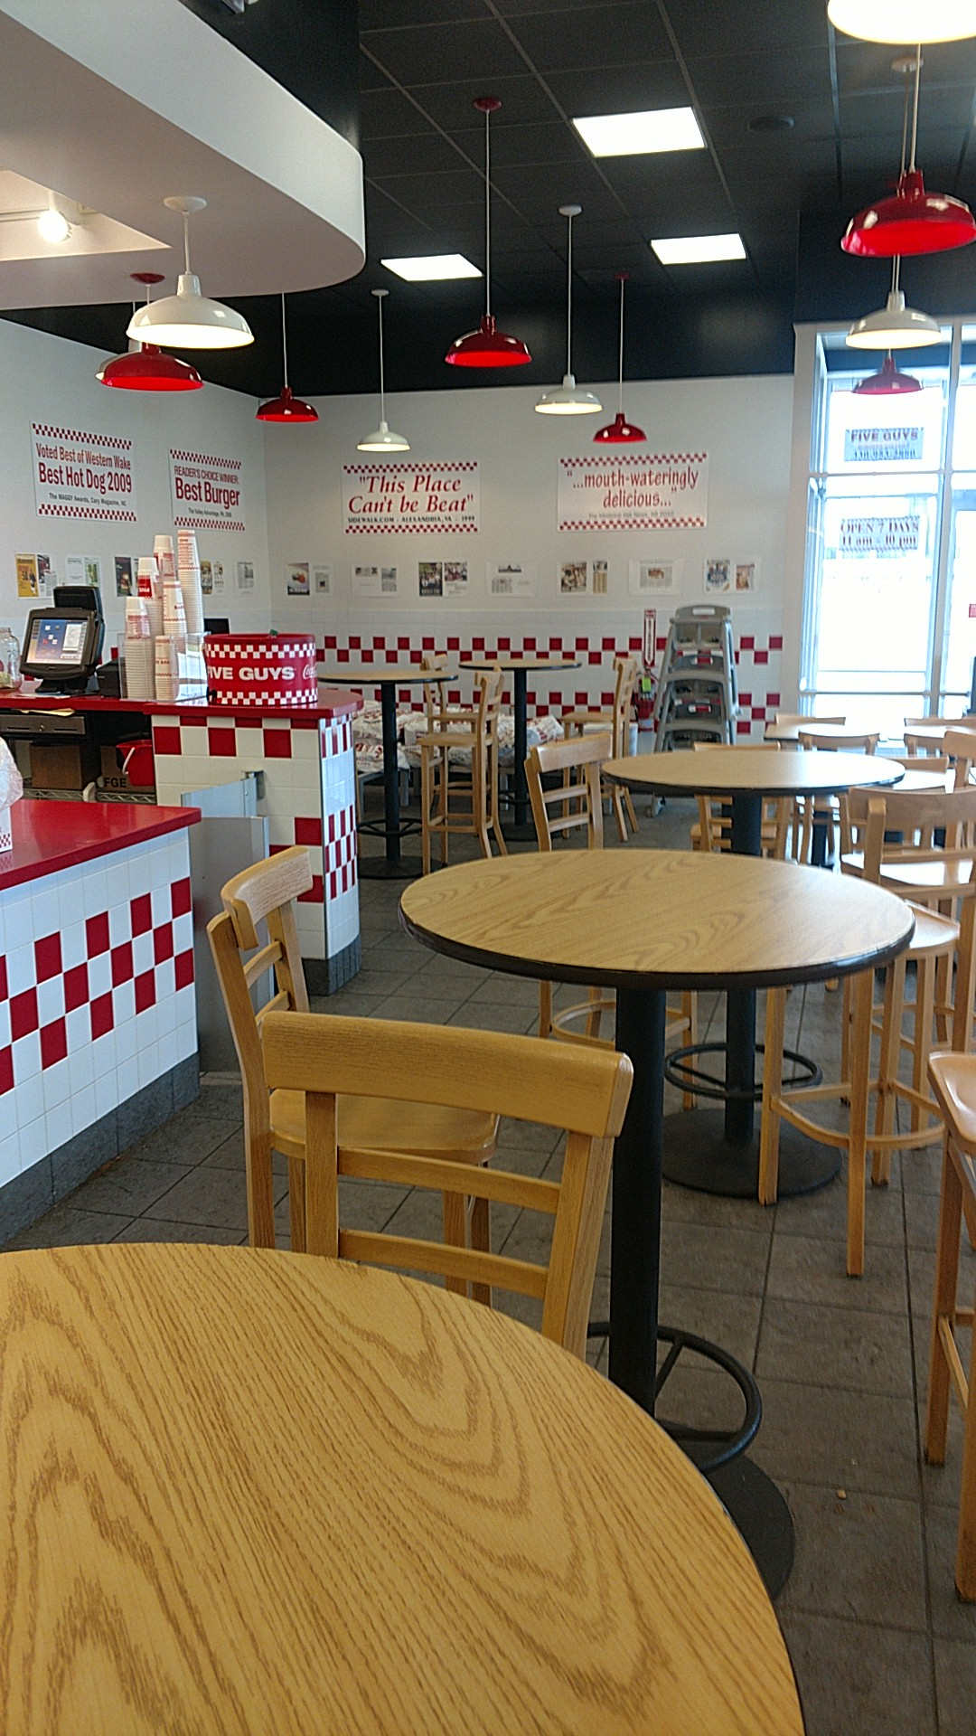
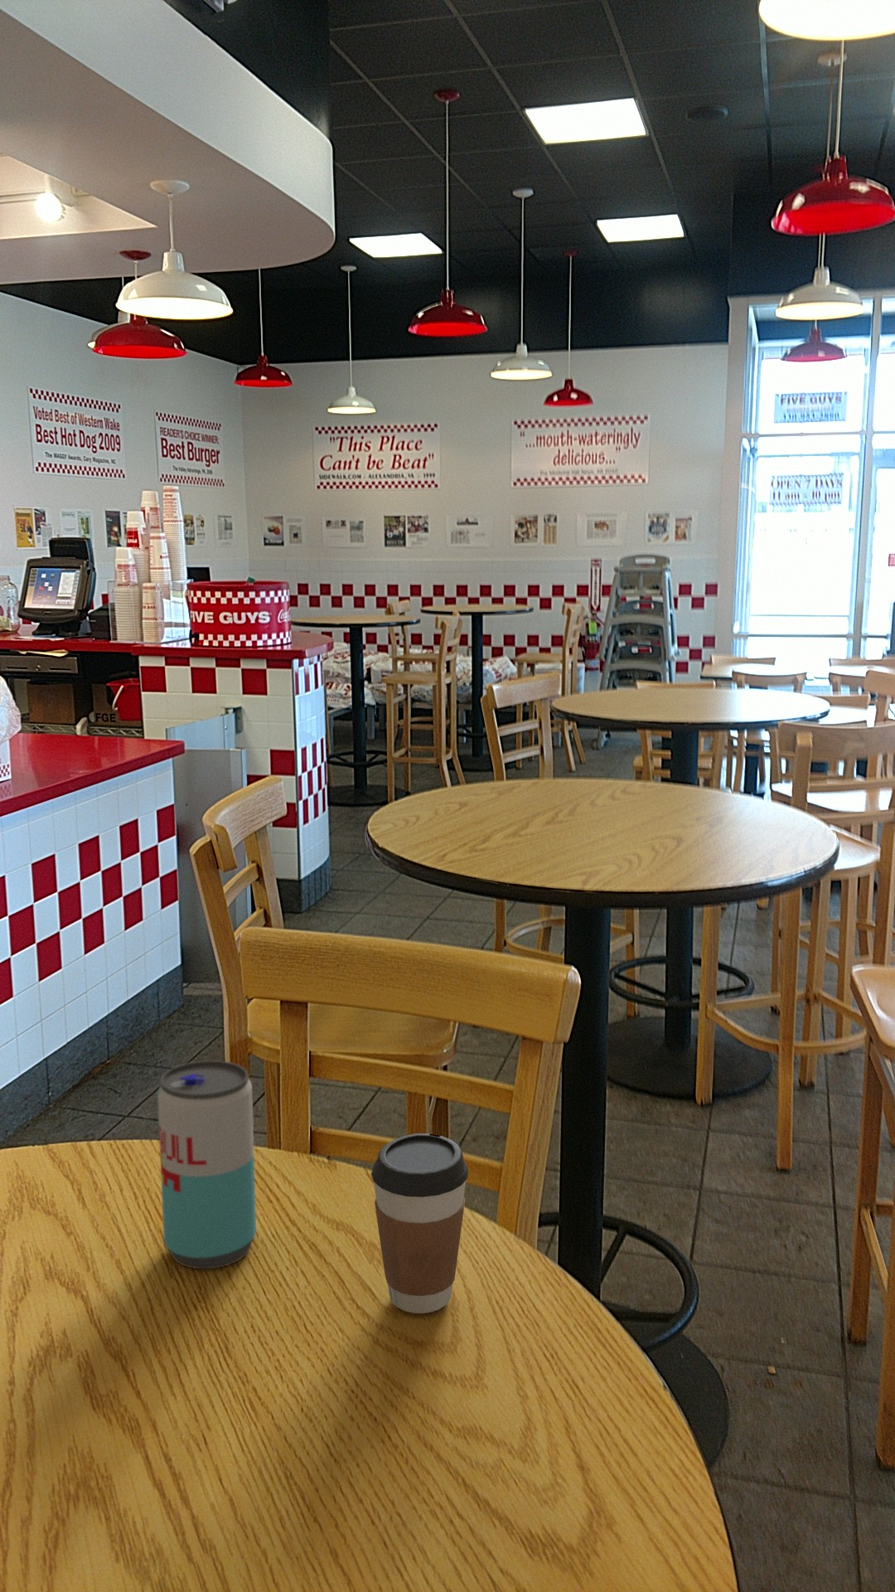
+ beverage can (208, 1161)
+ coffee cup (420, 1225)
